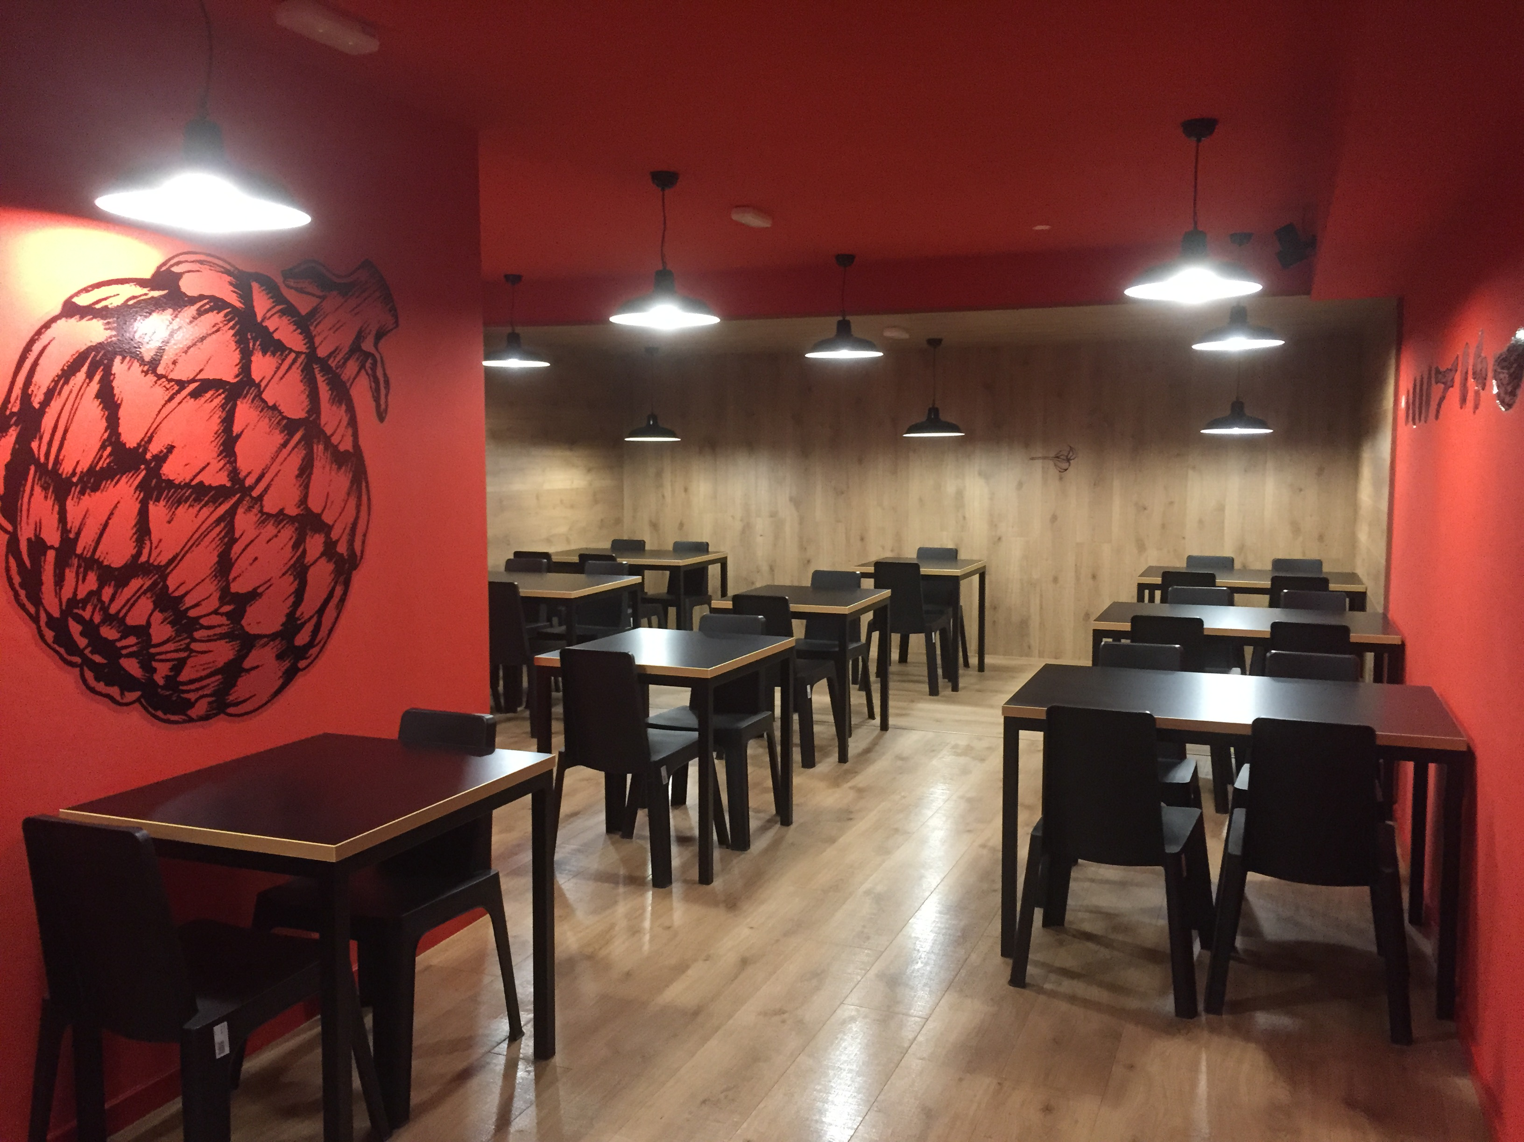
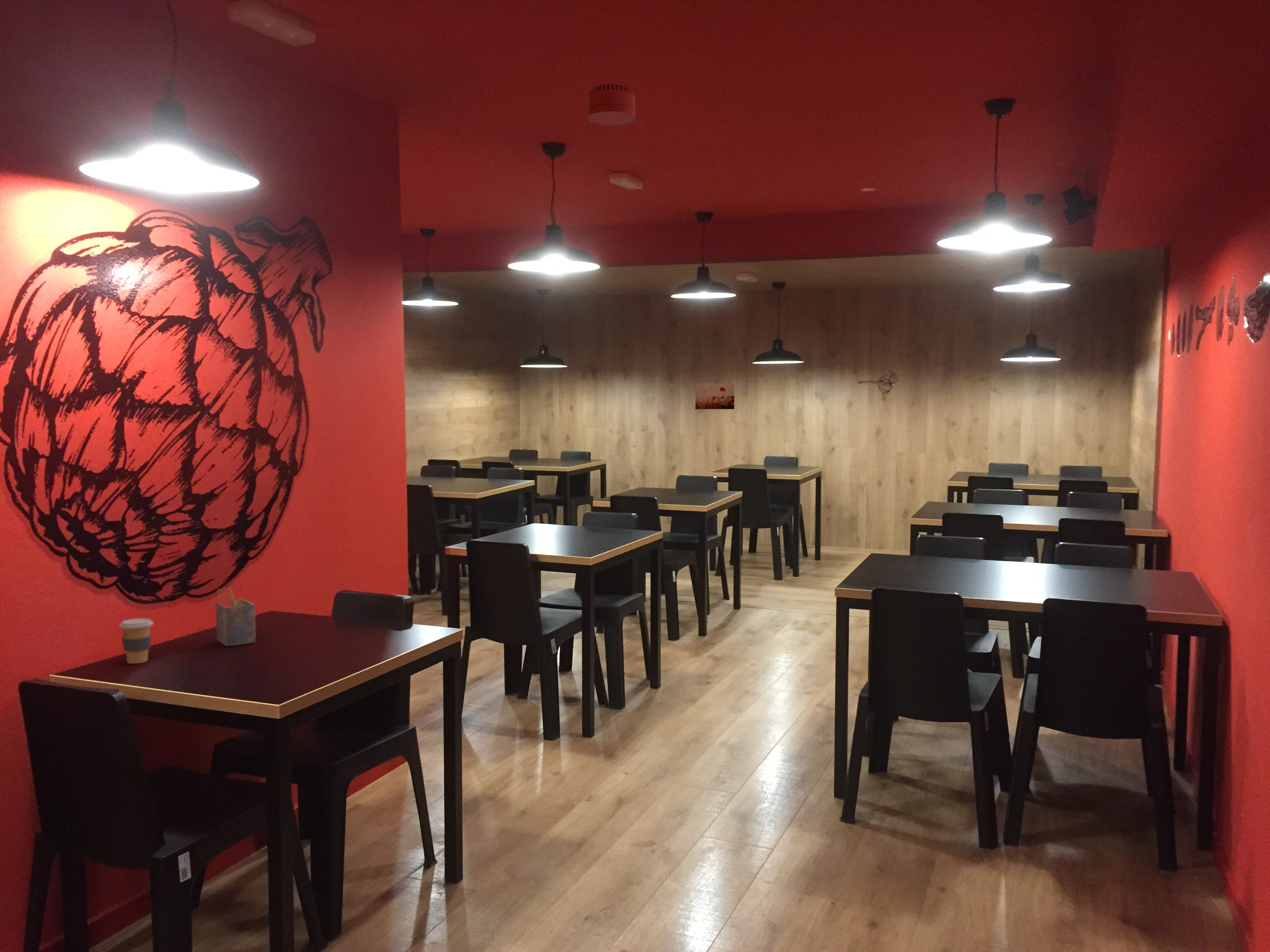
+ smoke detector (611, 104)
+ napkin holder (235, 615)
+ wall art (715, 396)
+ coffee cup (137, 641)
